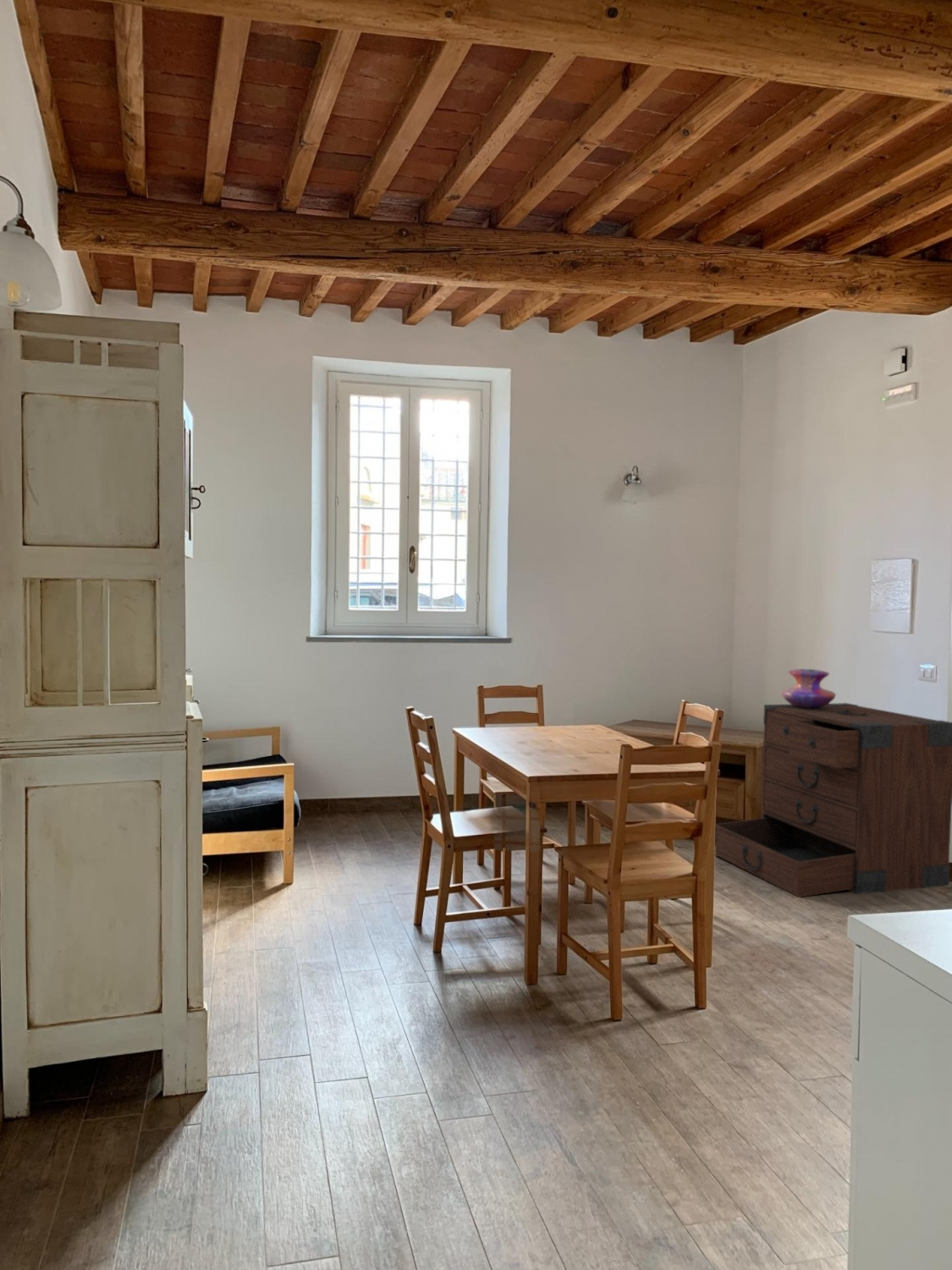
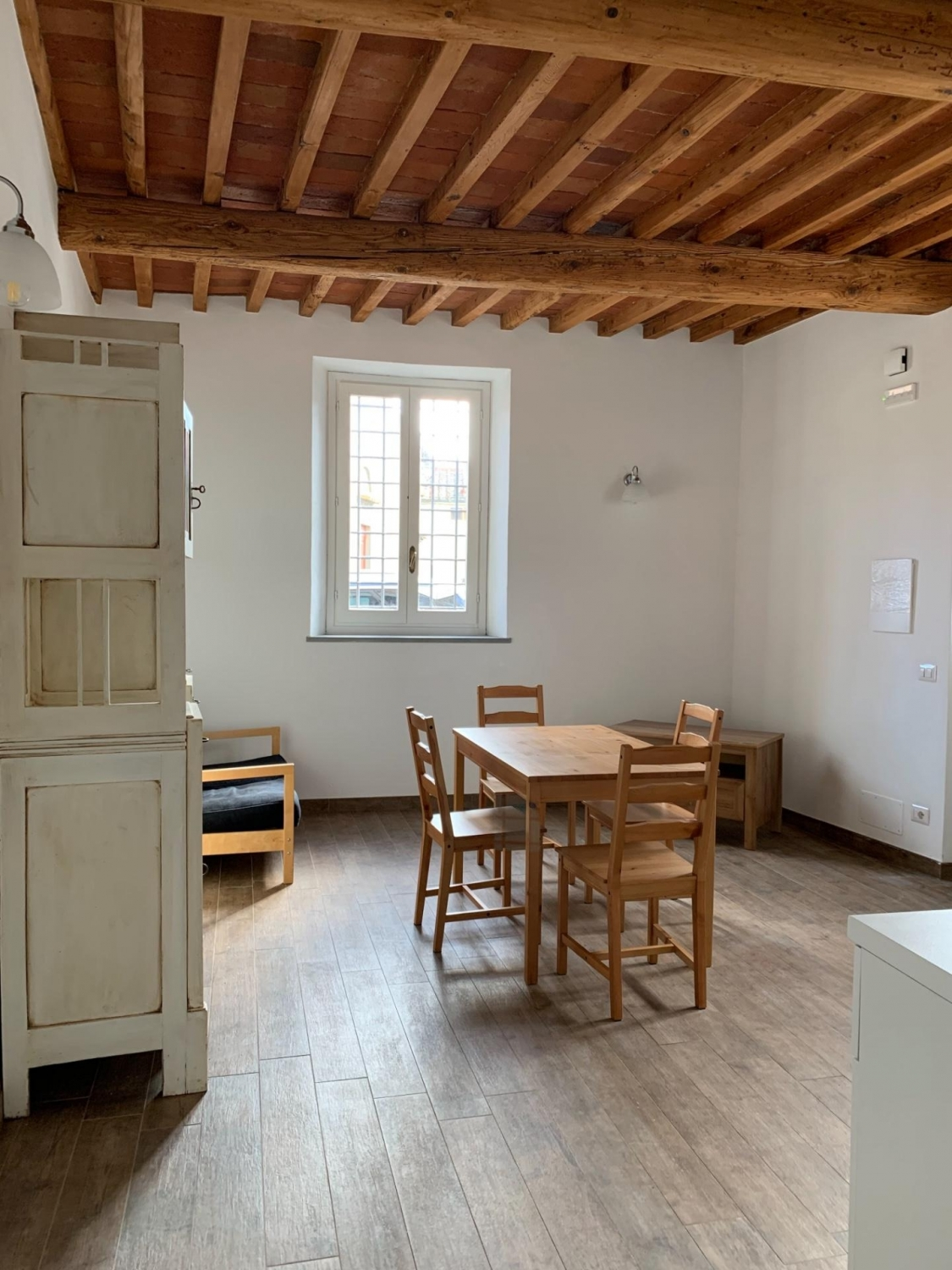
- decorative vase (807, 688)
- dresser (824, 790)
